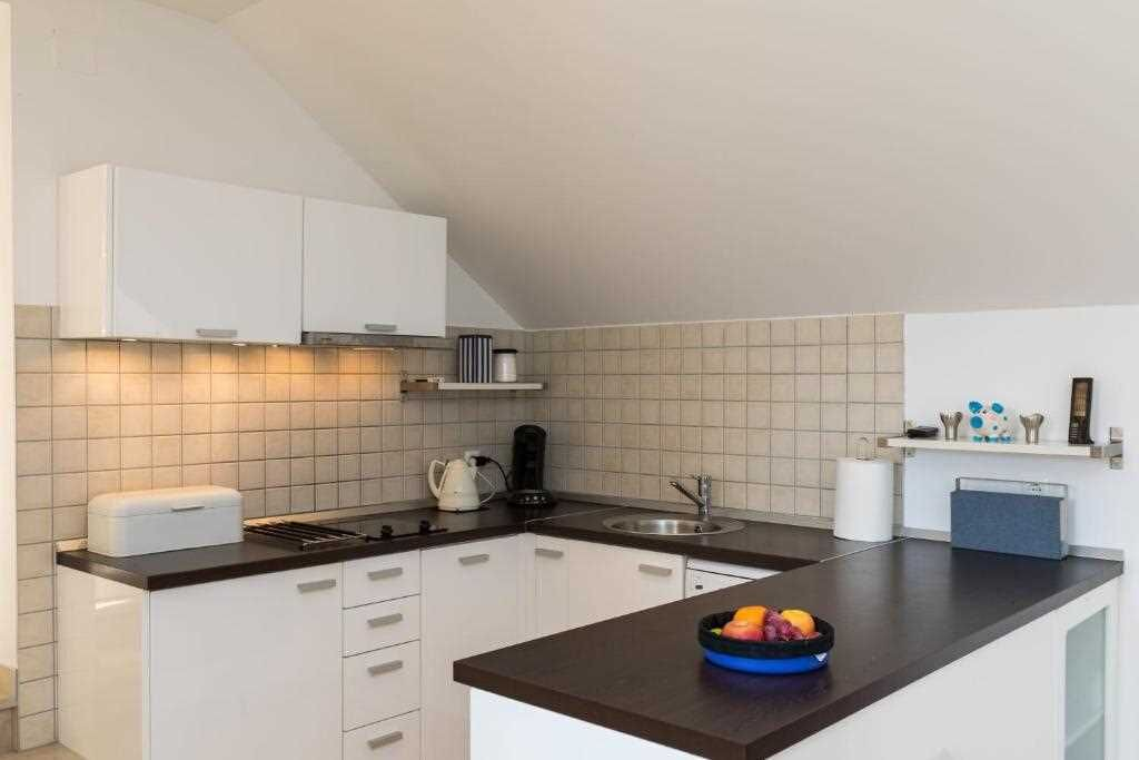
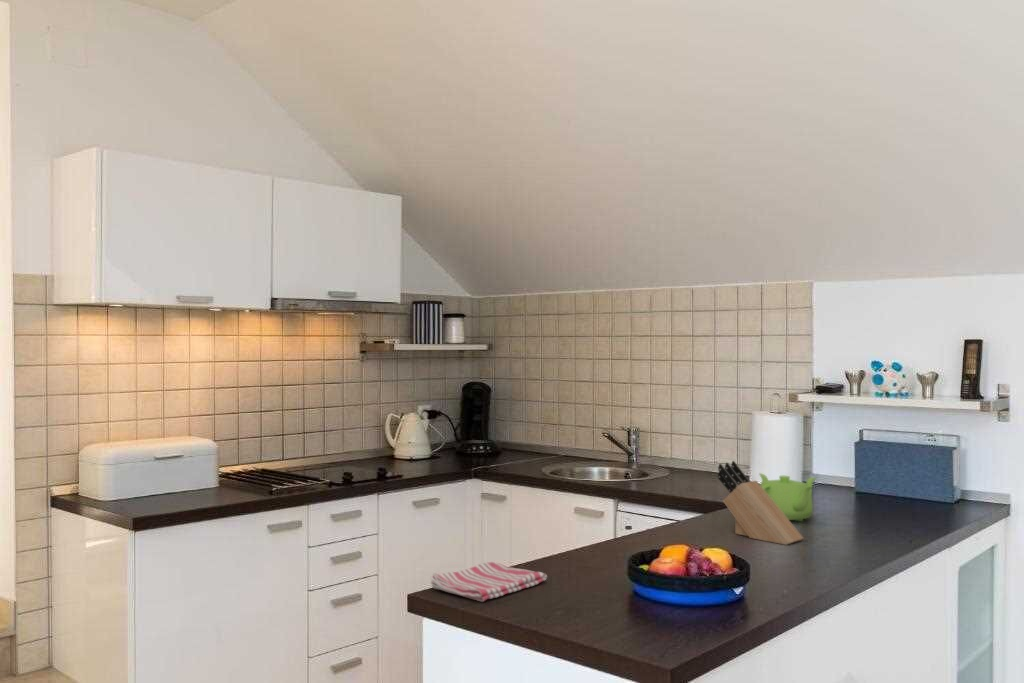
+ teapot (788, 497)
+ knife block (756, 500)
+ dish towel (489, 578)
